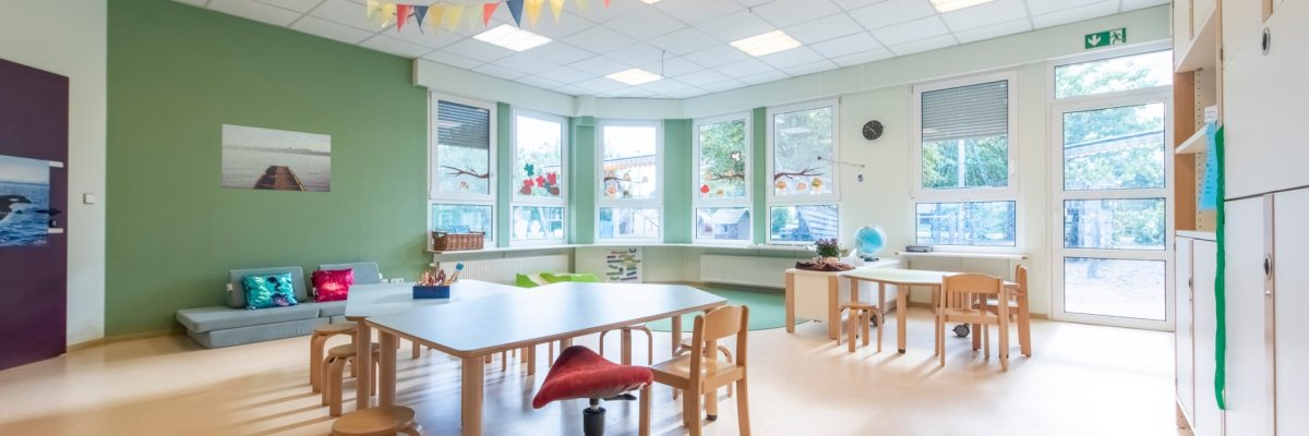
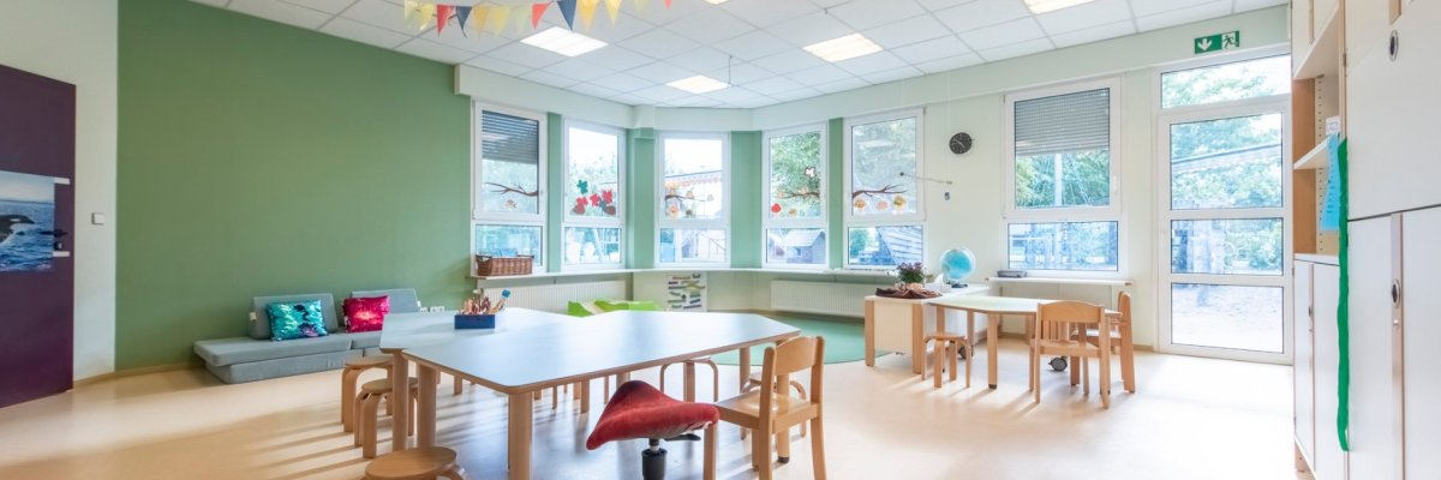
- wall art (279, 159)
